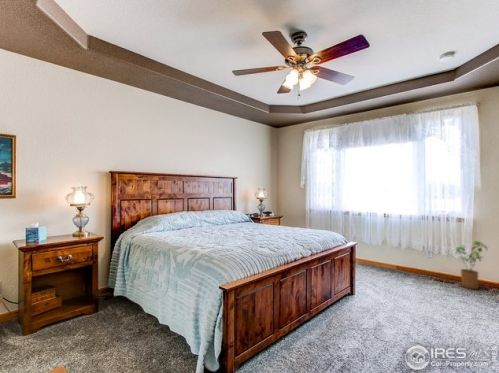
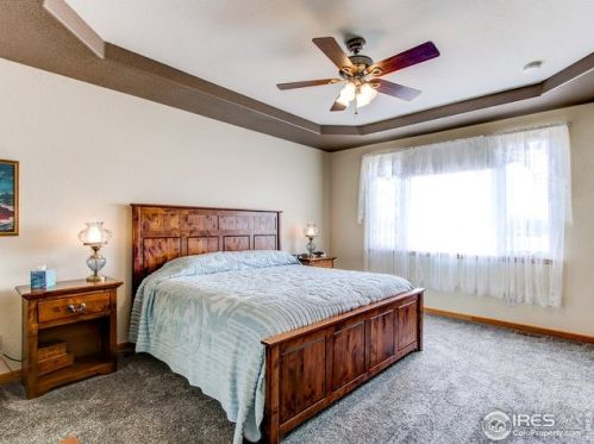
- house plant (471, 262)
